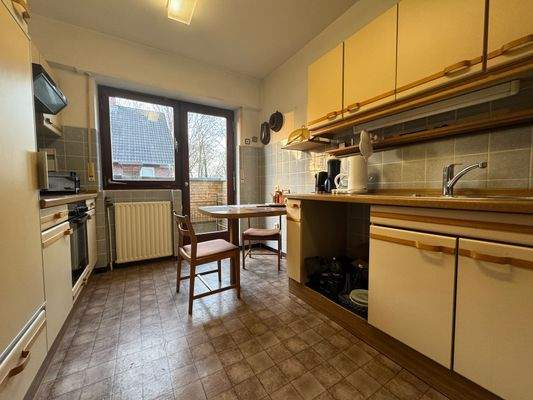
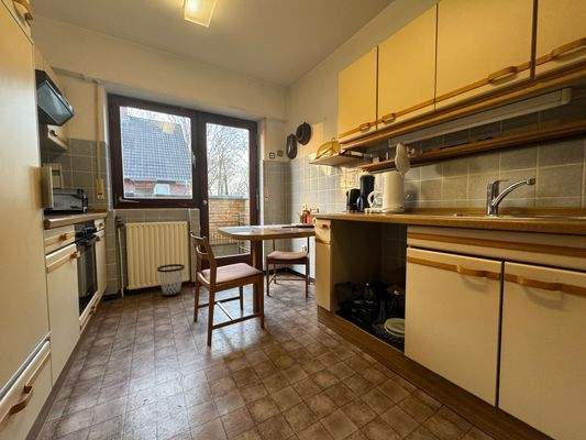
+ wastebasket (170, 280)
